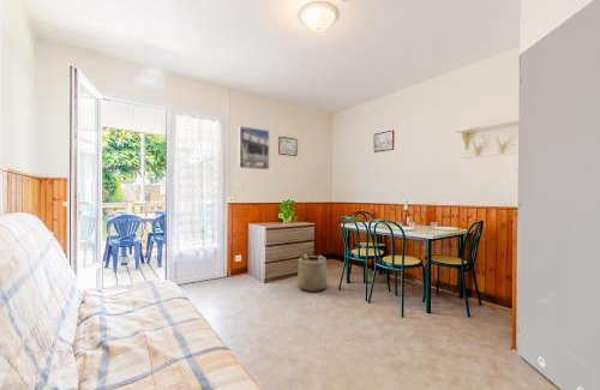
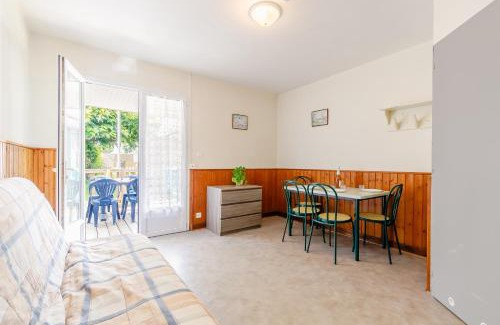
- basket (311, 270)
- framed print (253, 148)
